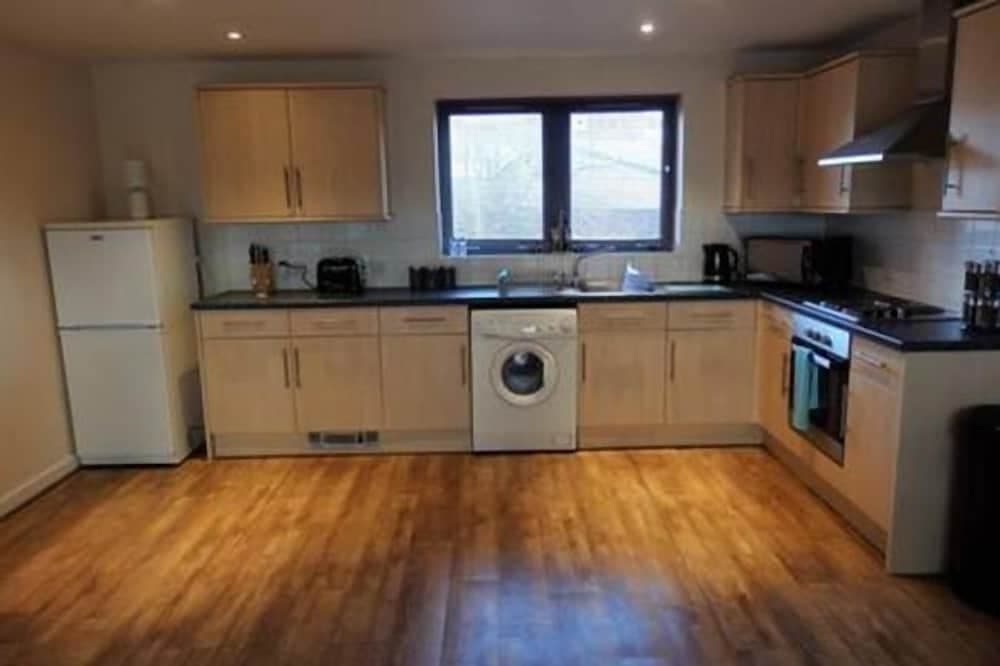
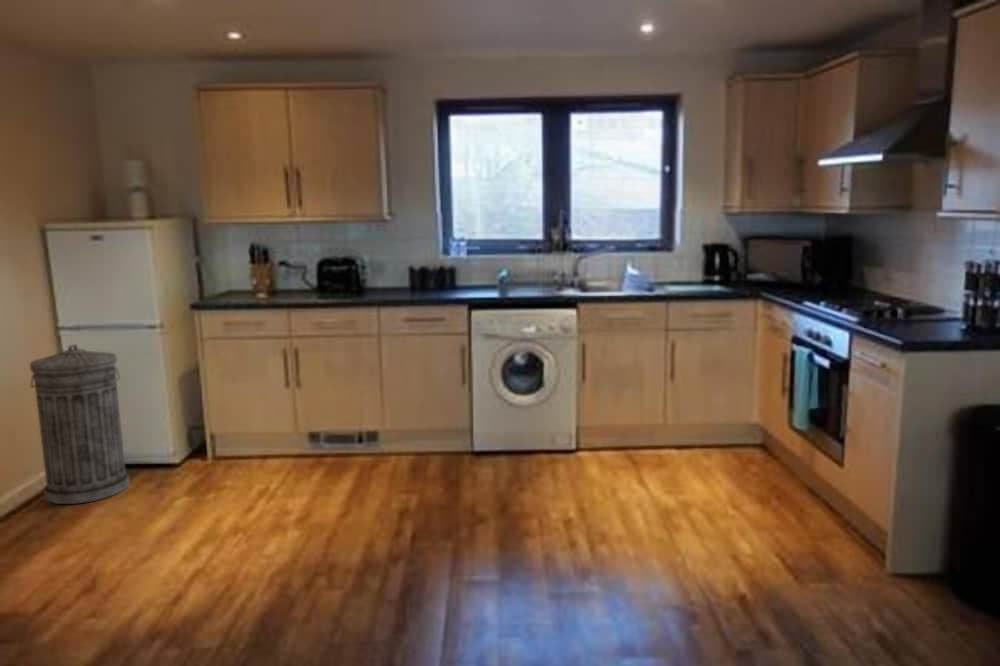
+ trash can (80, 418)
